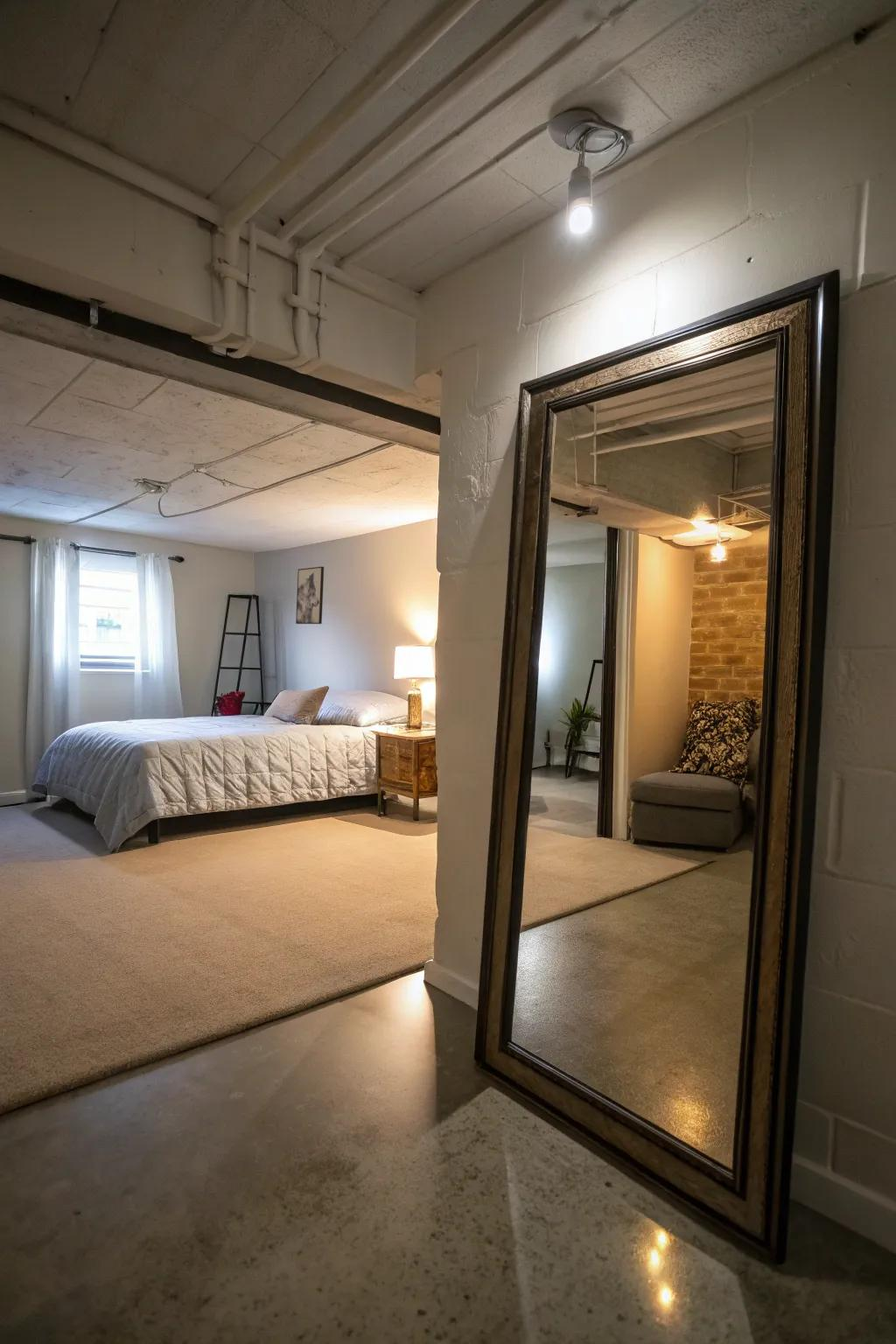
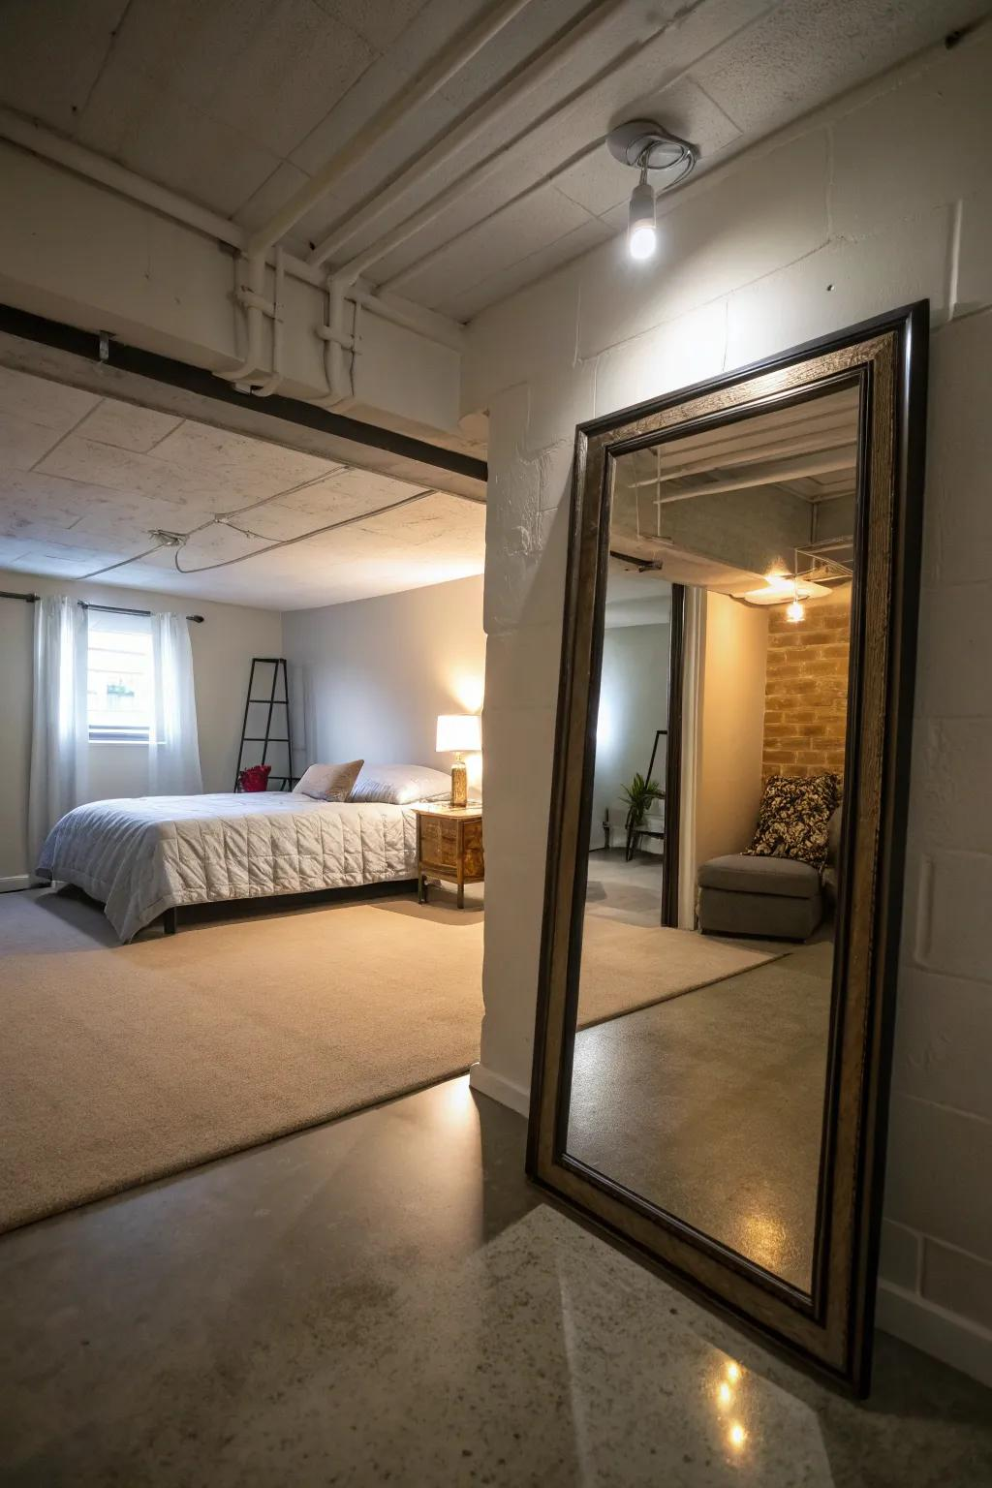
- wall art (309, 596)
